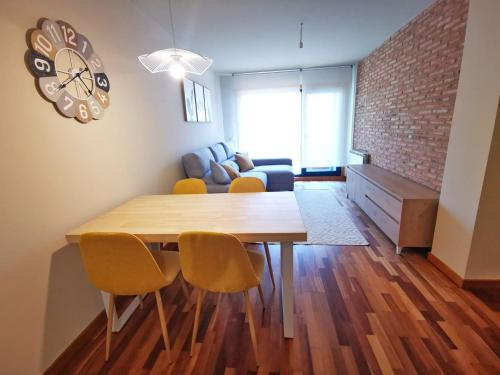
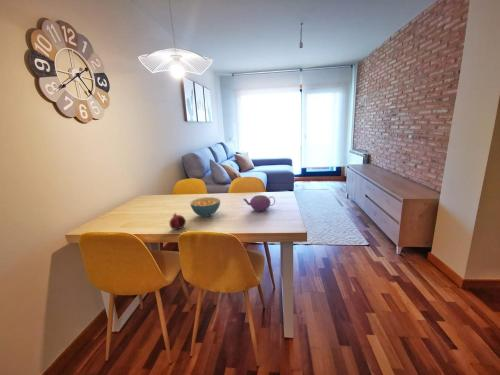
+ cereal bowl (205, 208)
+ teapot (259, 203)
+ fruit (177, 220)
